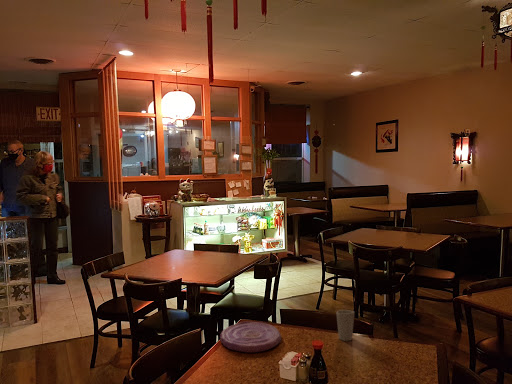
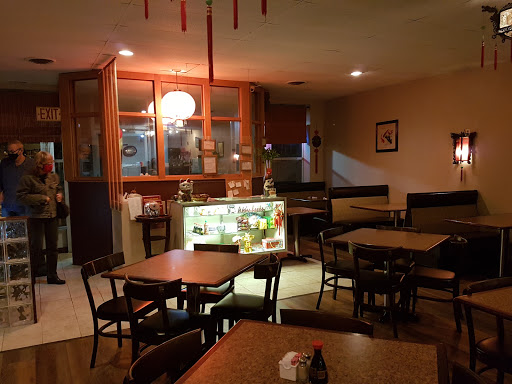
- plate (250, 335)
- cup (345, 324)
